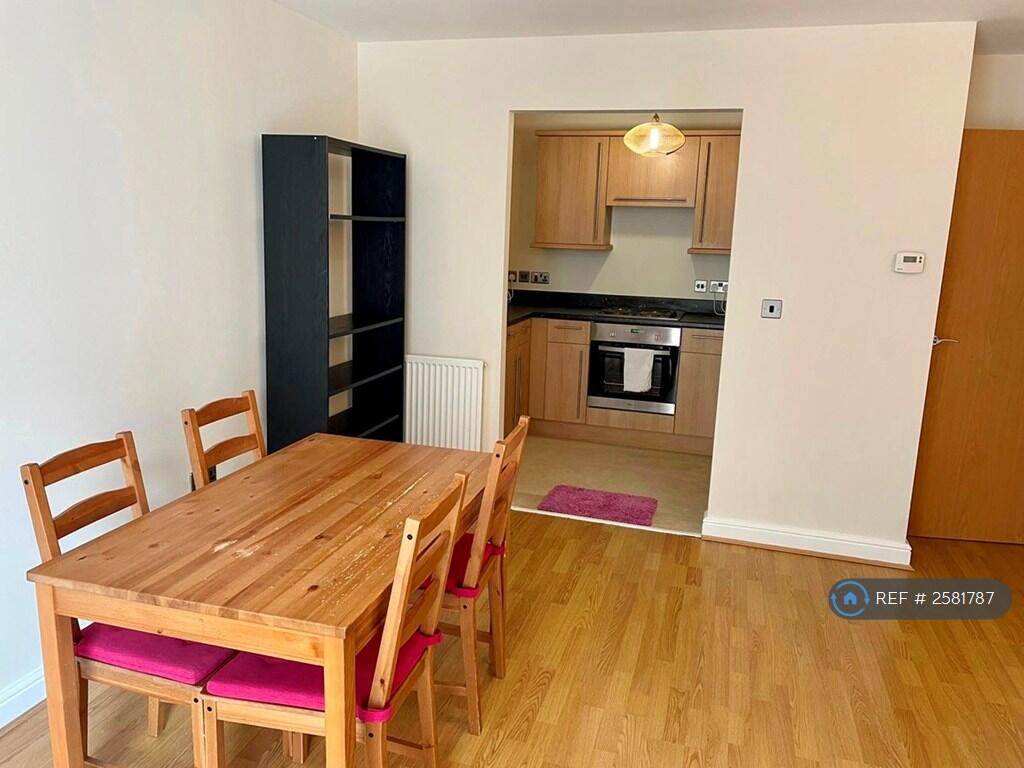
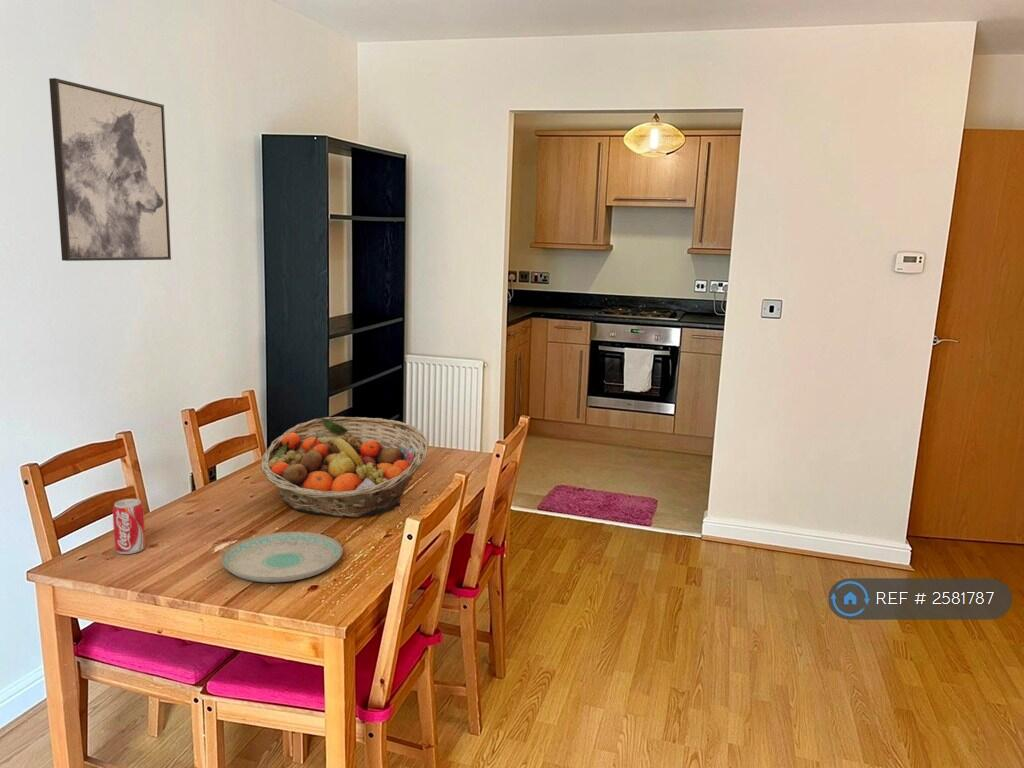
+ beverage can (129, 526)
+ wall art (116, 177)
+ fruit basket (345, 464)
+ plate (283, 557)
